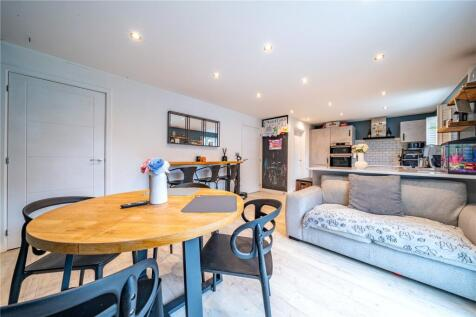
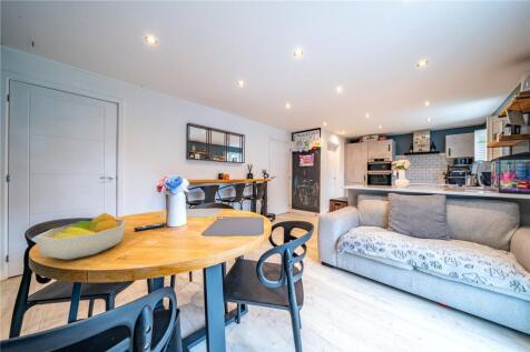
+ fruit bowl (88, 232)
